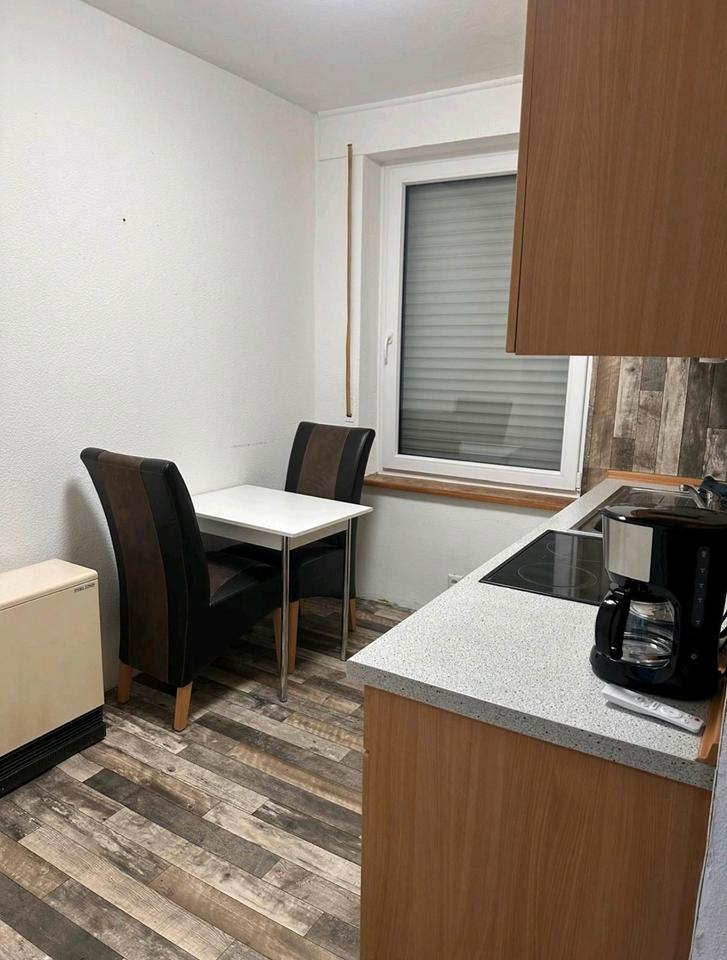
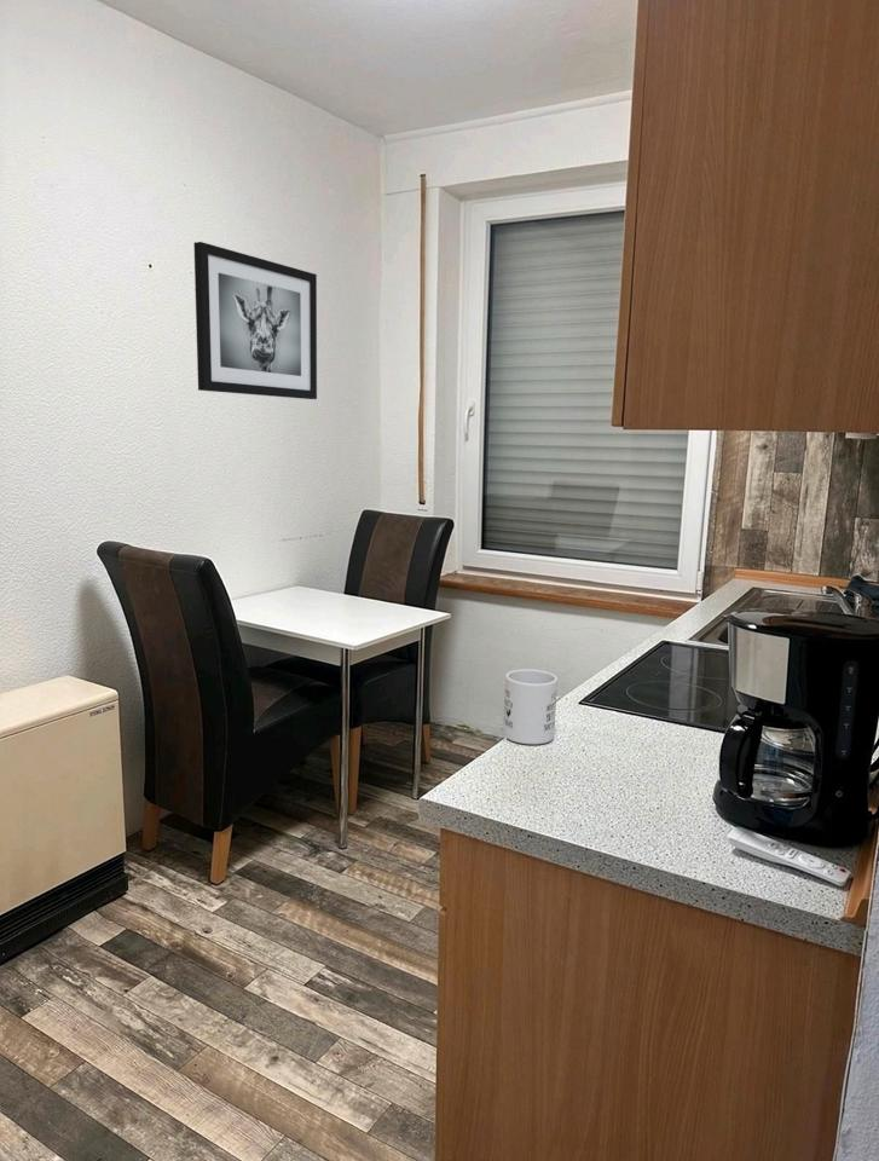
+ mug (530, 701)
+ wall art (261, 328)
